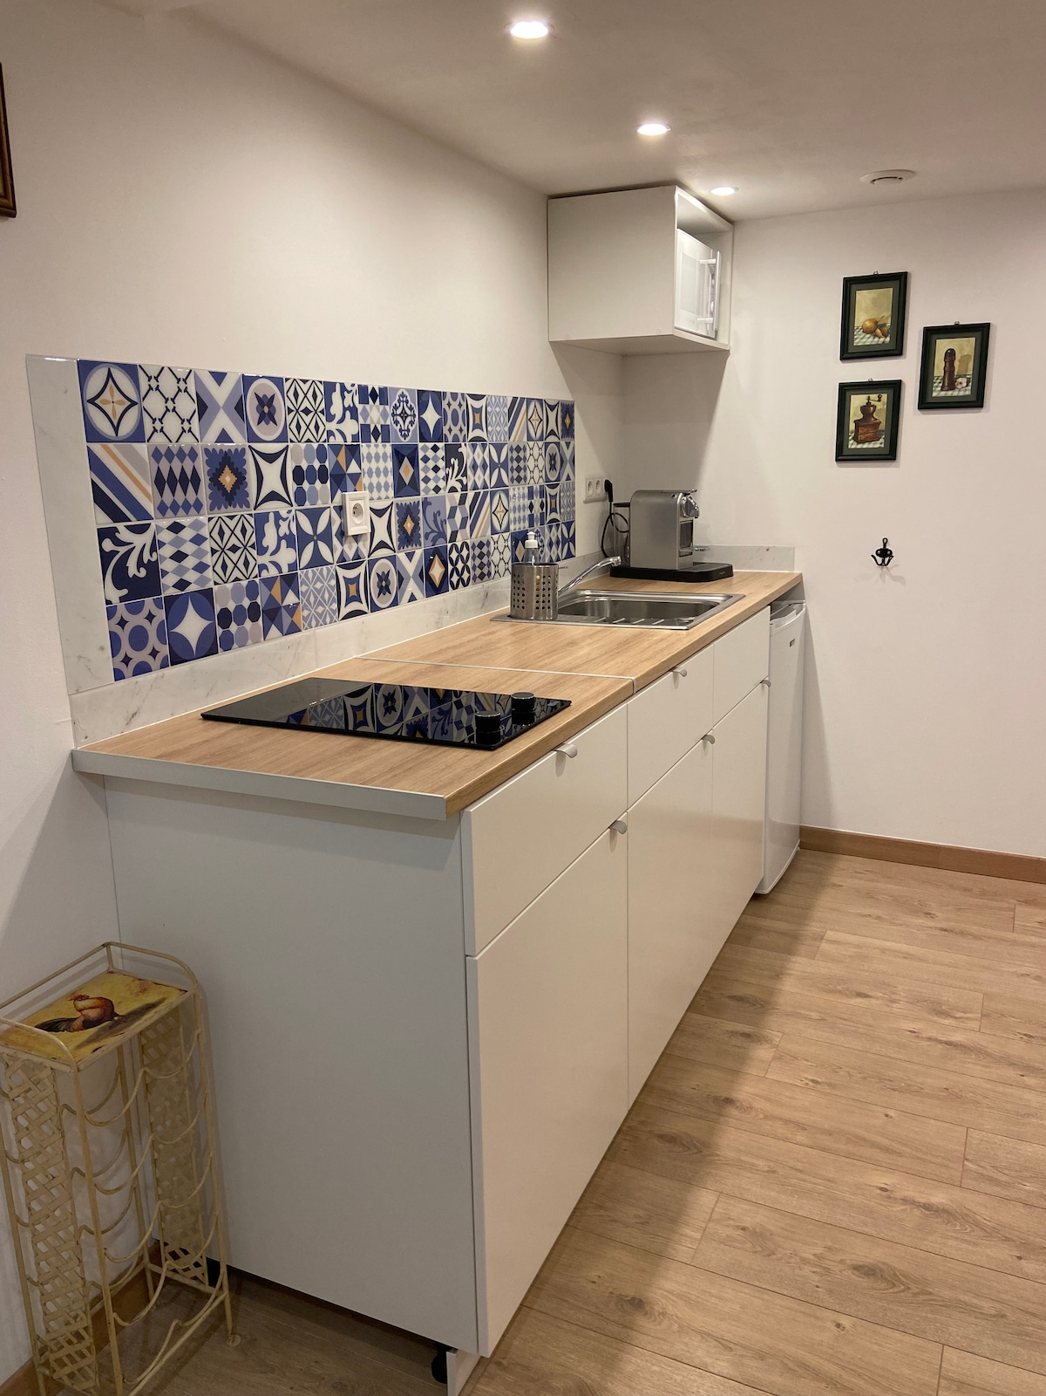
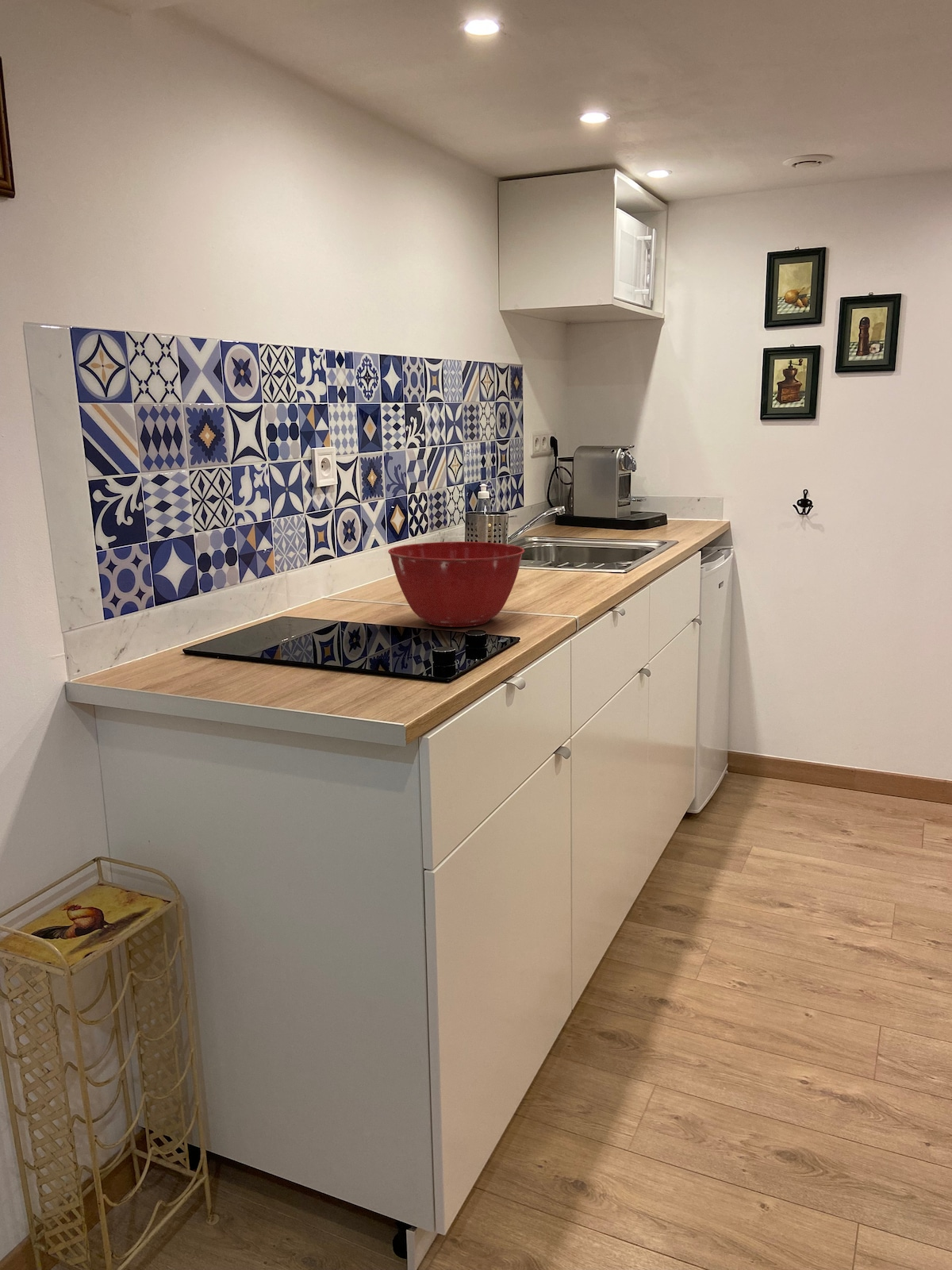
+ mixing bowl (457, 584)
